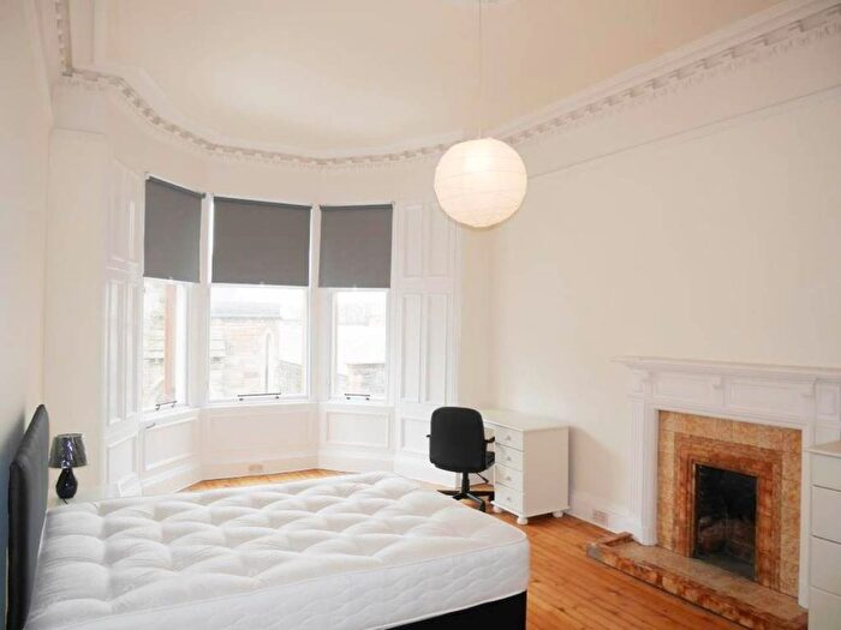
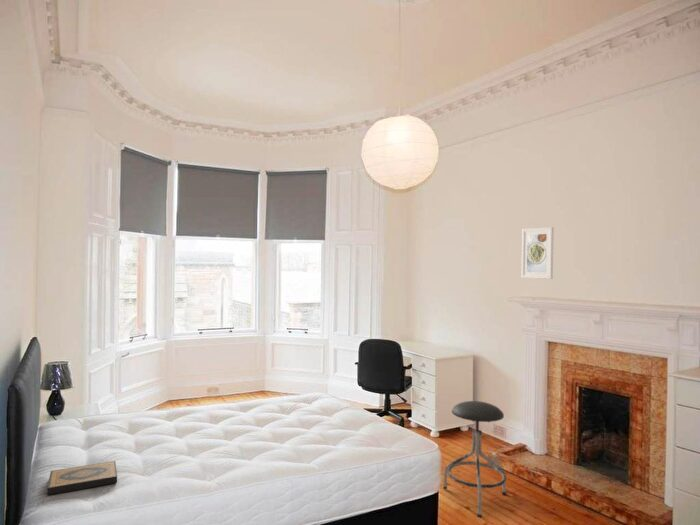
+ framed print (536, 253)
+ hardback book (83, 477)
+ stool (477, 452)
